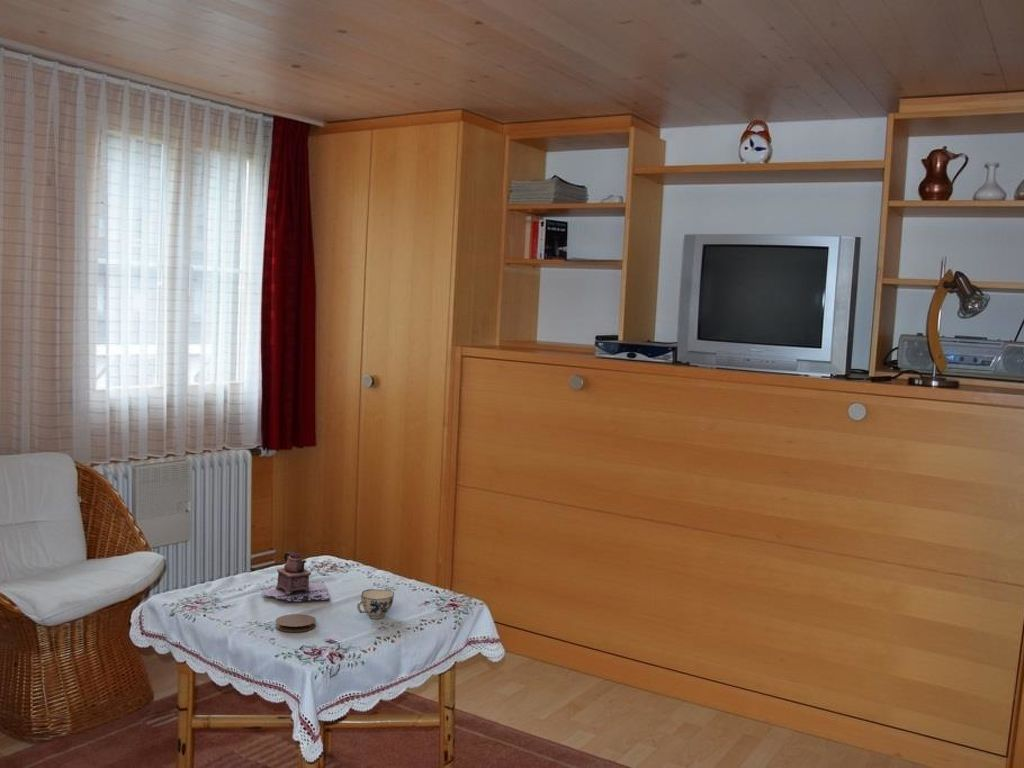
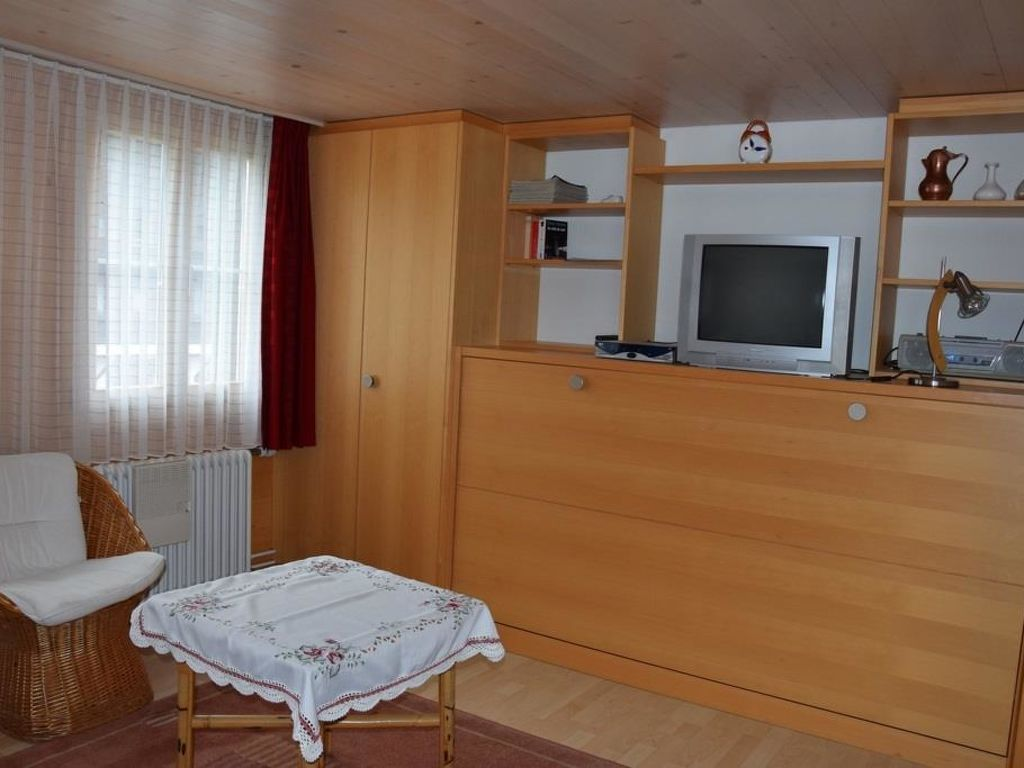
- coaster (295, 622)
- chinaware (376, 605)
- teapot (295, 572)
